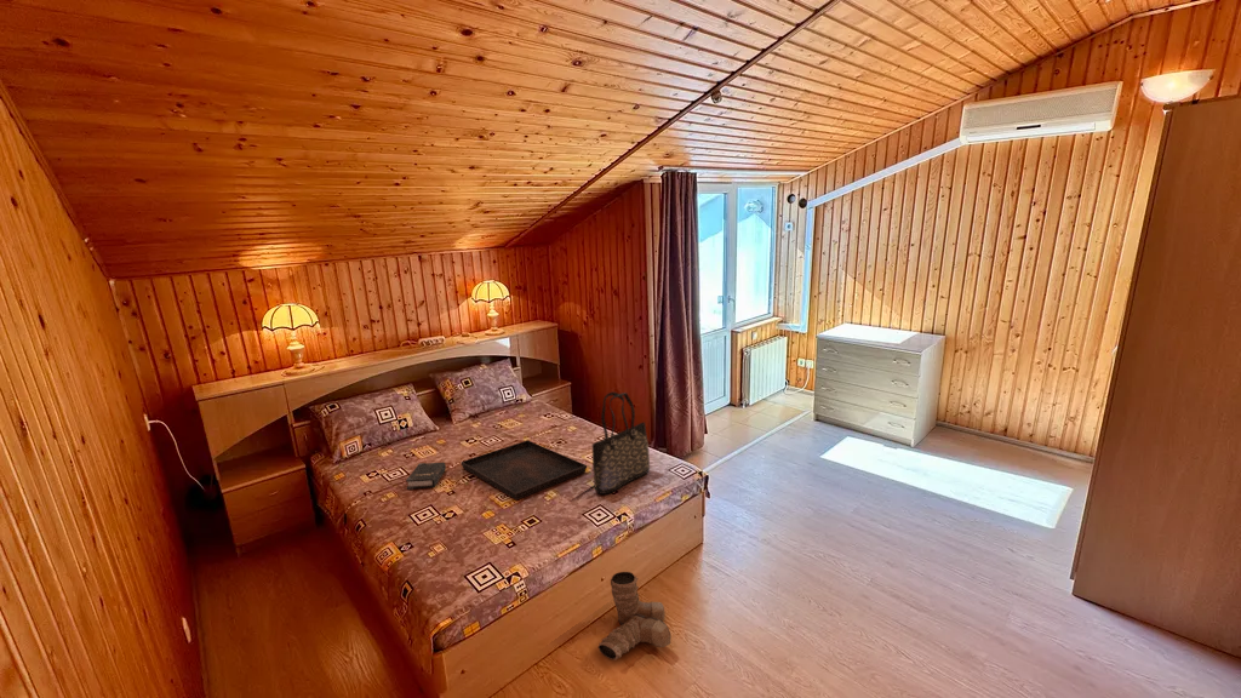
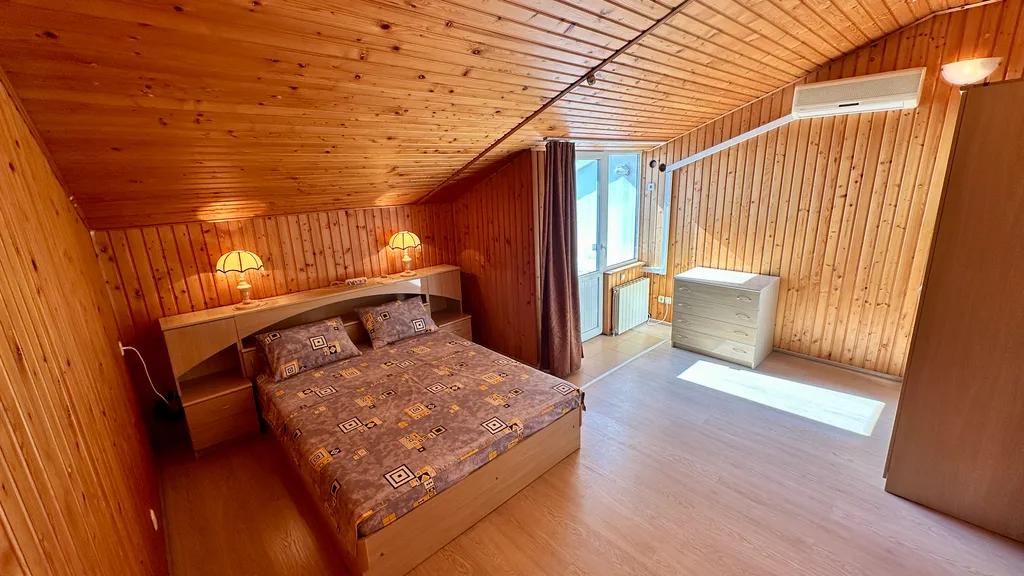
- boots (635, 613)
- hardback book (427, 474)
- tote bag (619, 437)
- serving tray (522, 467)
